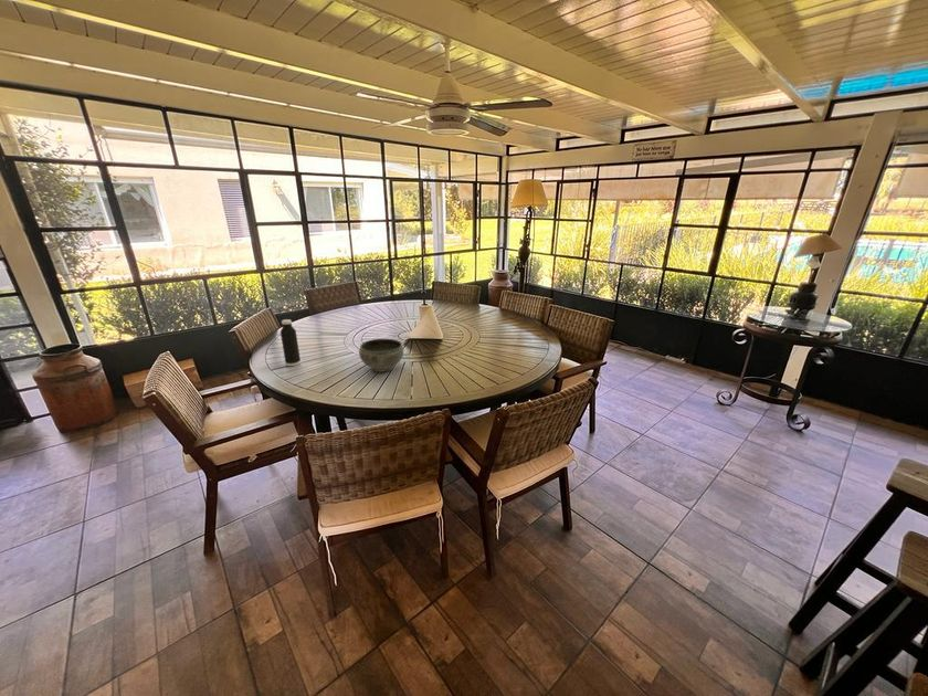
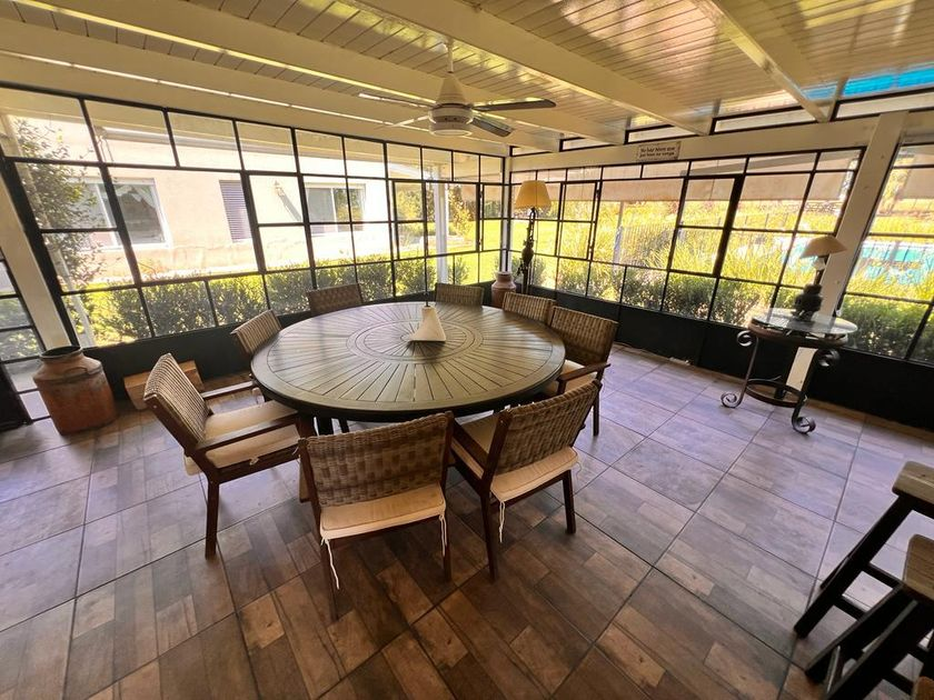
- water bottle (289, 342)
- bowl (381, 356)
